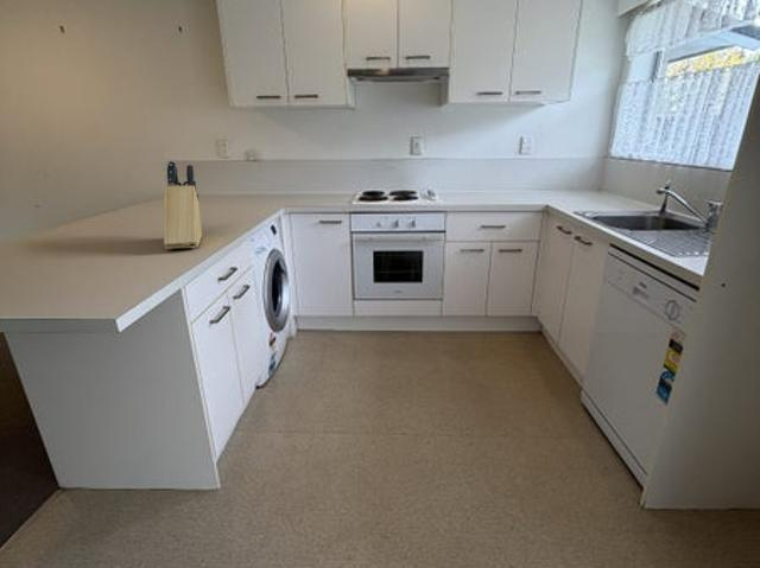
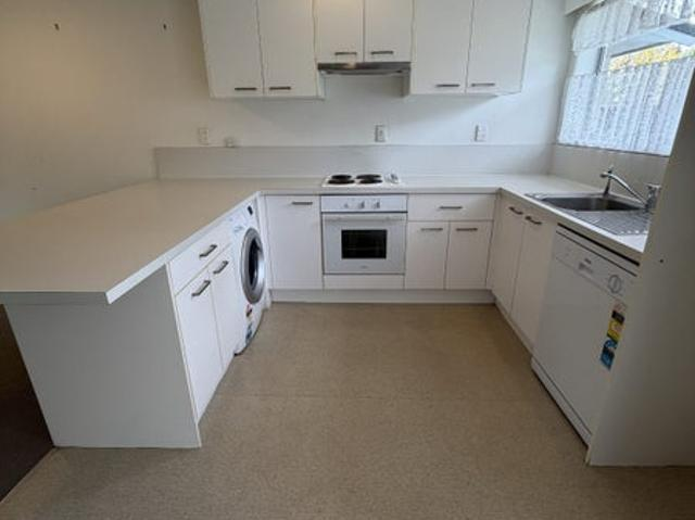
- knife block (180, 202)
